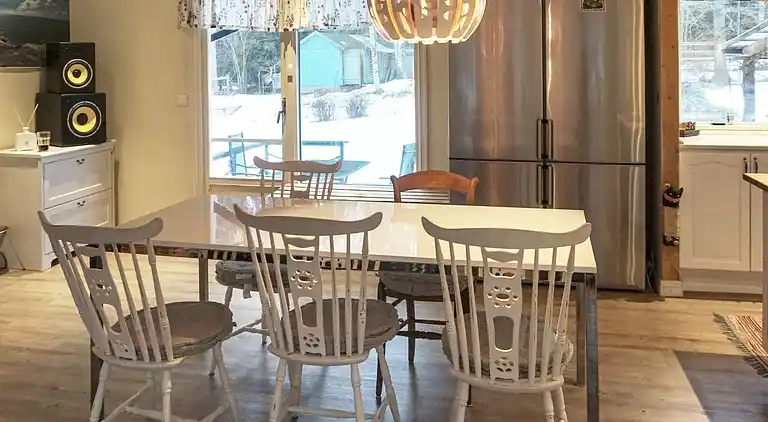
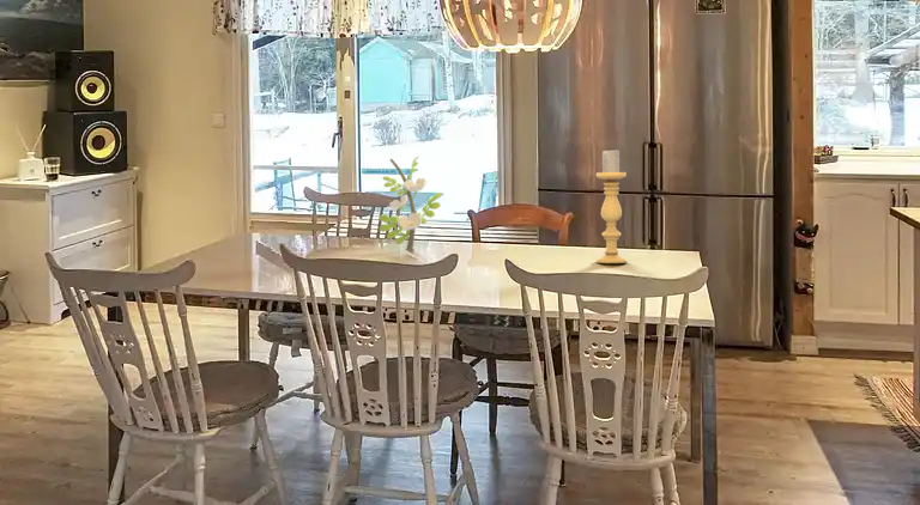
+ flower (405, 202)
+ candle holder (611, 205)
